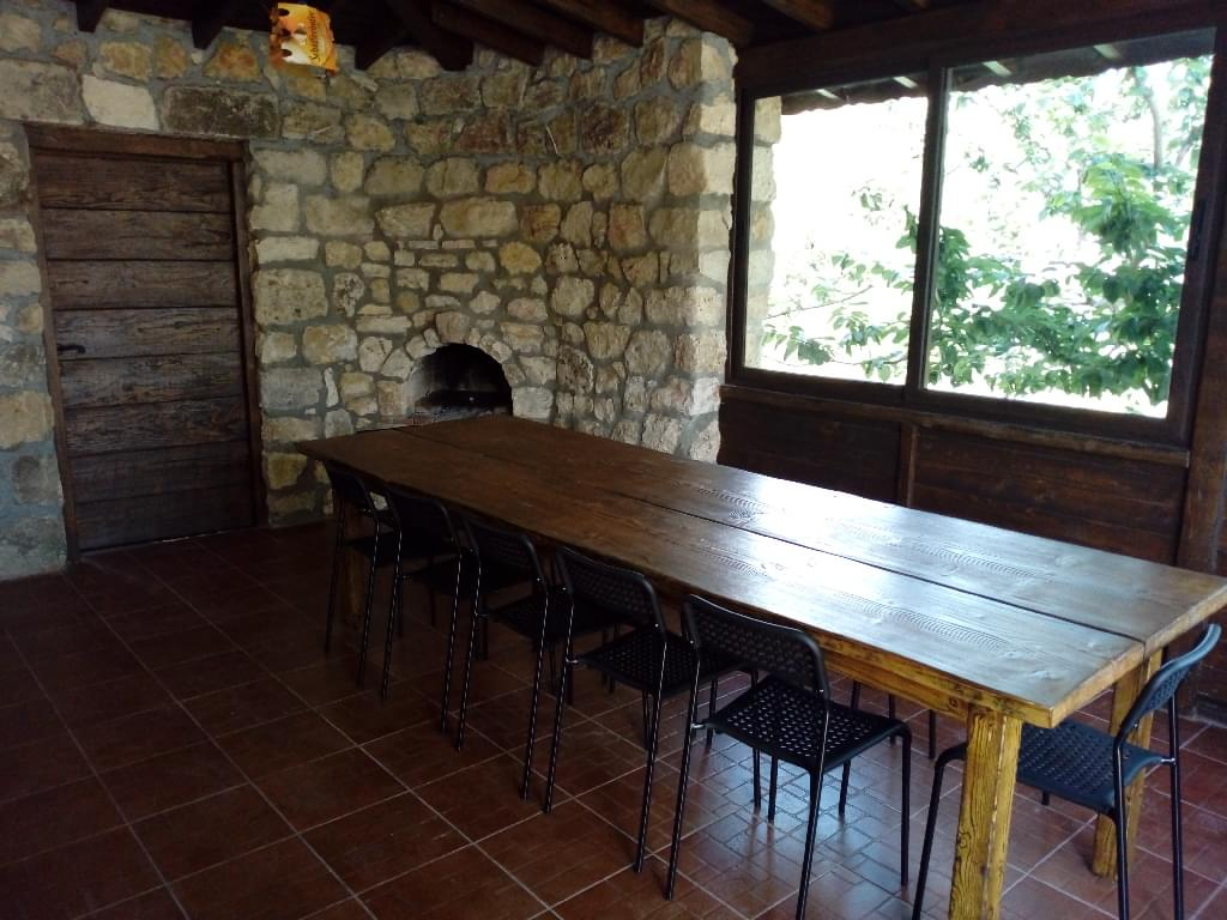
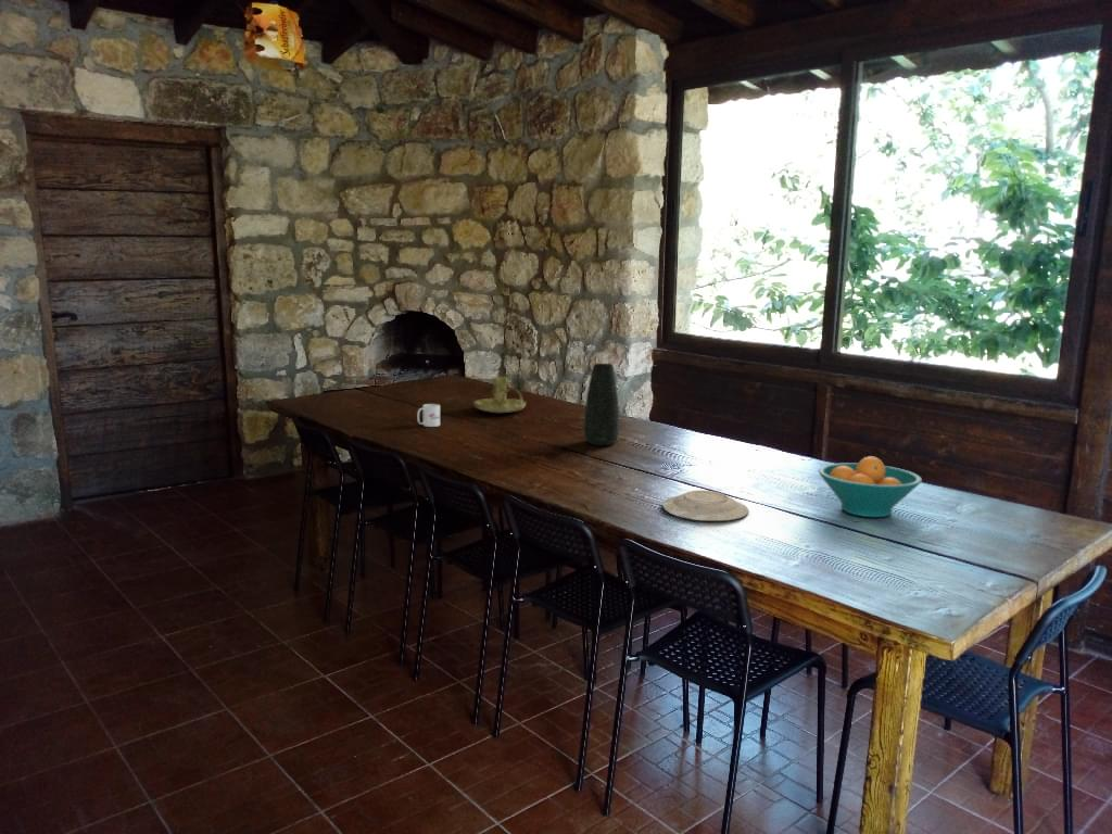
+ candle holder (503, 395)
+ plate (705, 502)
+ mug (428, 415)
+ vase (602, 404)
+ fruit bowl (868, 484)
